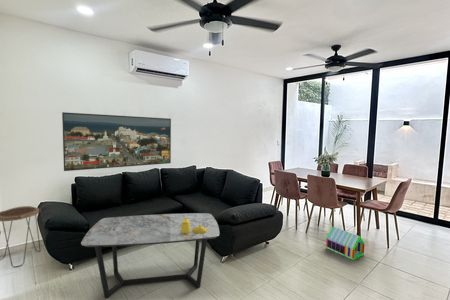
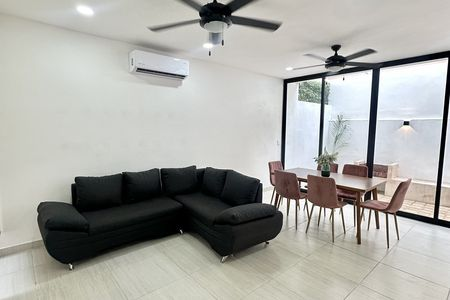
- toy house (345, 241)
- coffee table (156, 243)
- side table (26, 238)
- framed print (124, 141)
- decorative container (195, 228)
